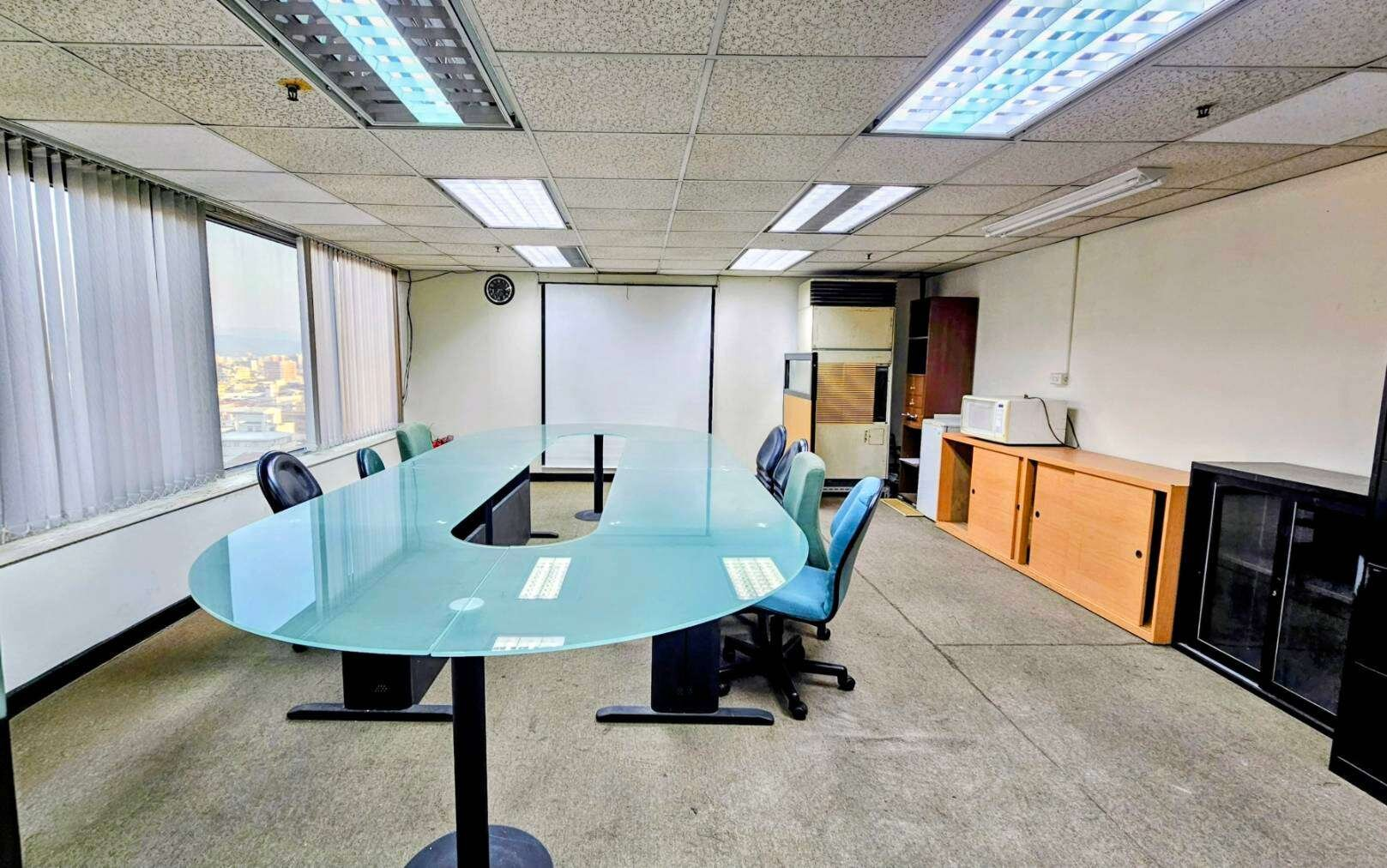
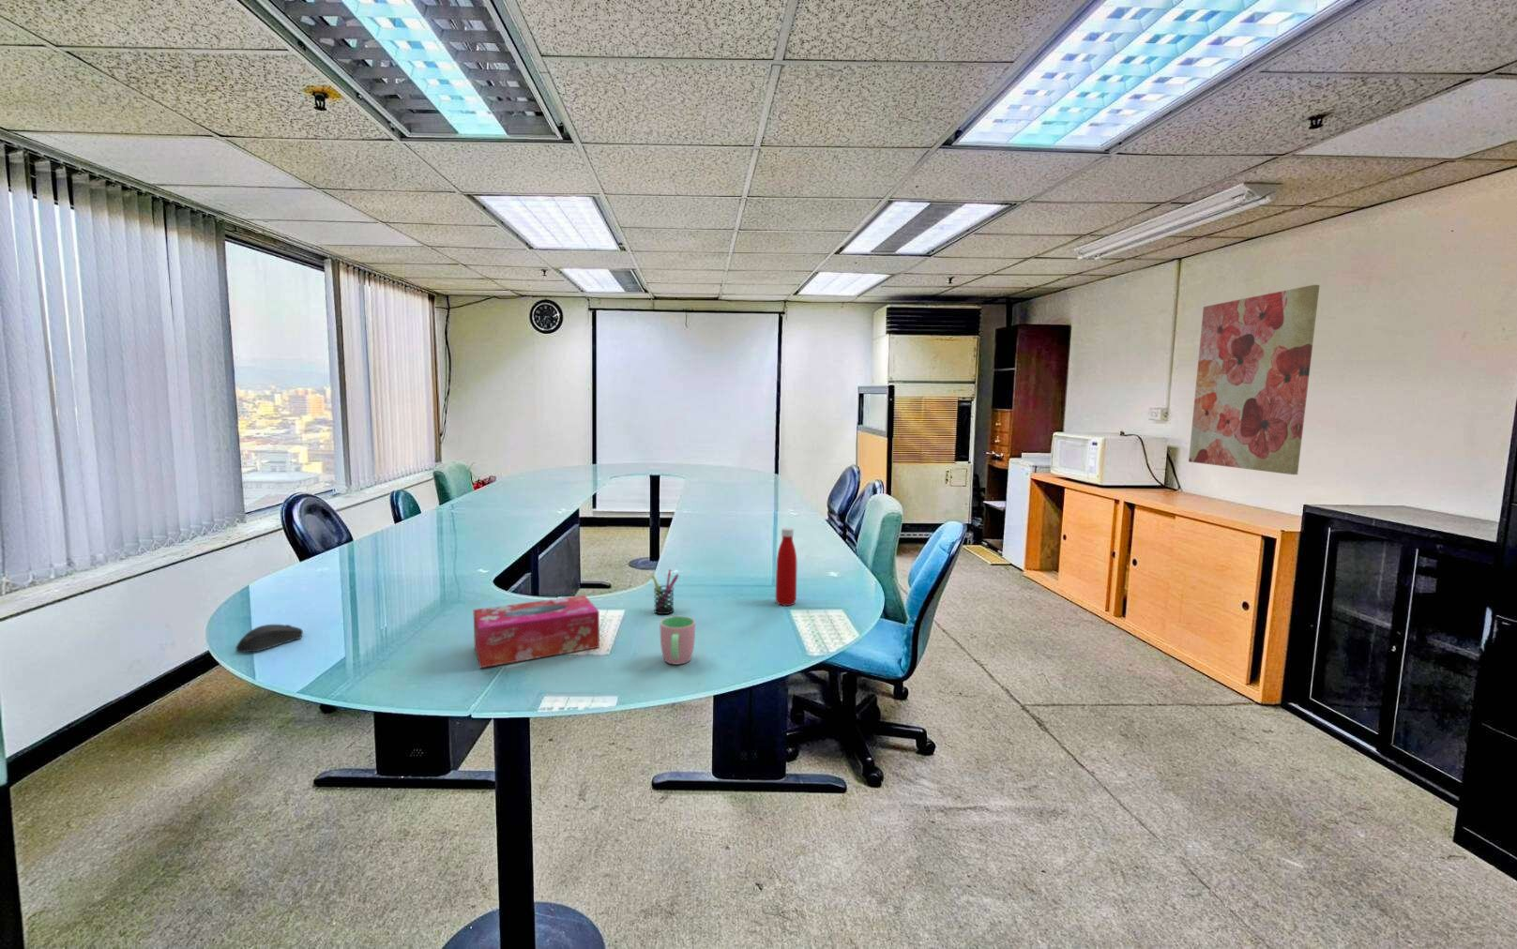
+ computer mouse (270, 633)
+ bottle (786, 565)
+ pen holder (663, 590)
+ cup (676, 643)
+ wall art (1246, 384)
+ tissue box (537, 629)
